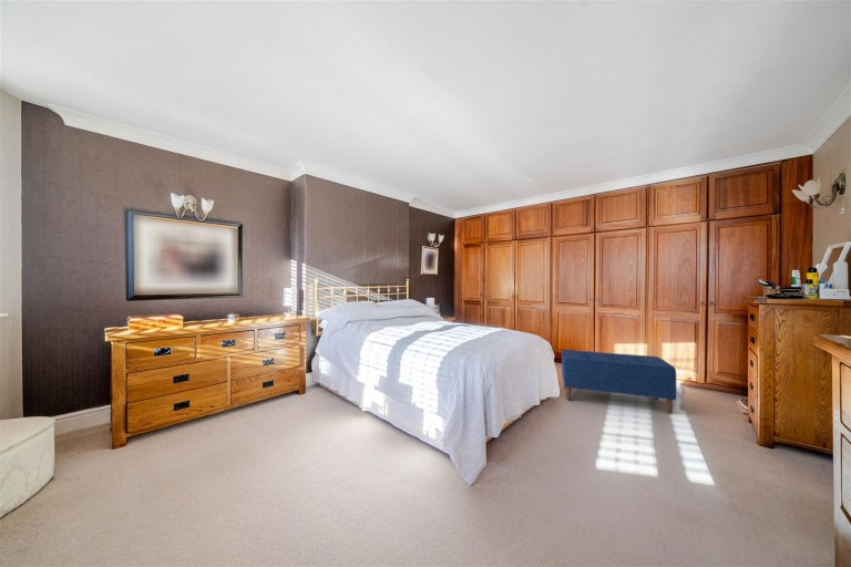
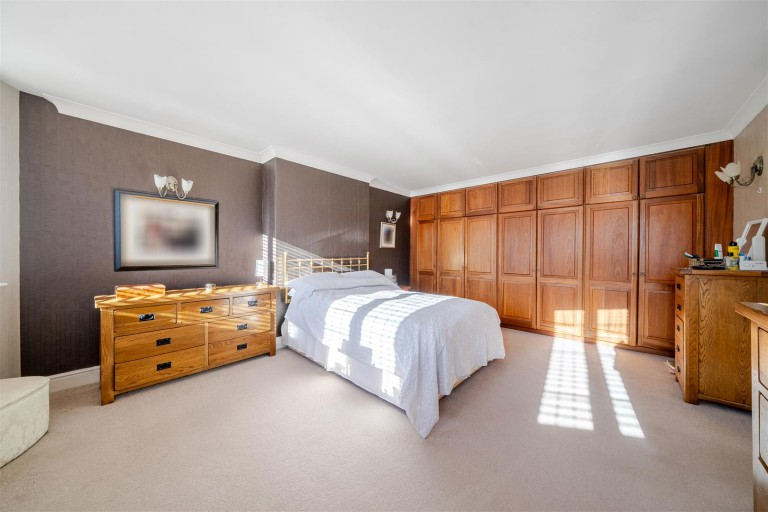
- bench (612, 378)
